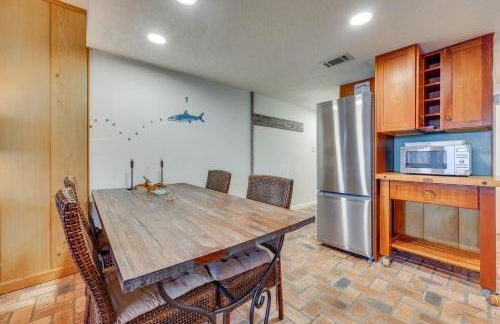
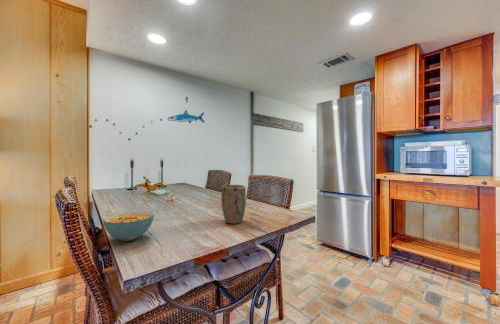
+ cereal bowl (129, 227)
+ plant pot (233, 203)
